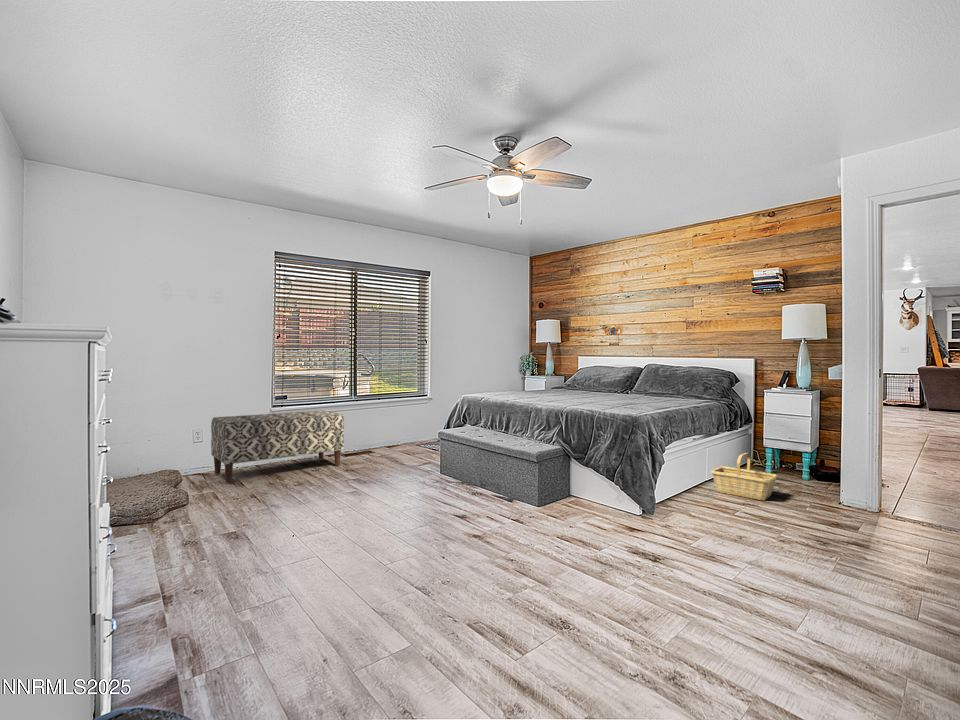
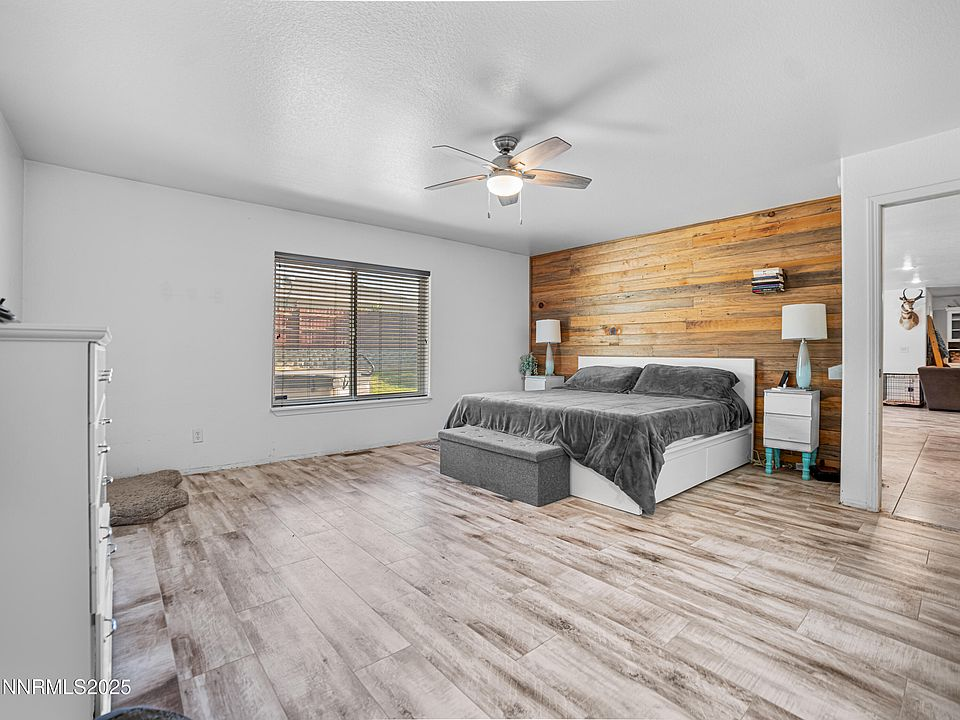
- bench (279, 442)
- basket (743, 473)
